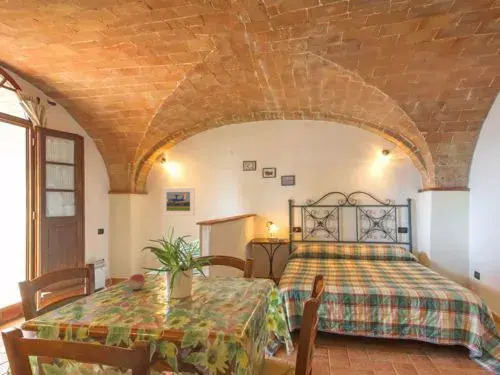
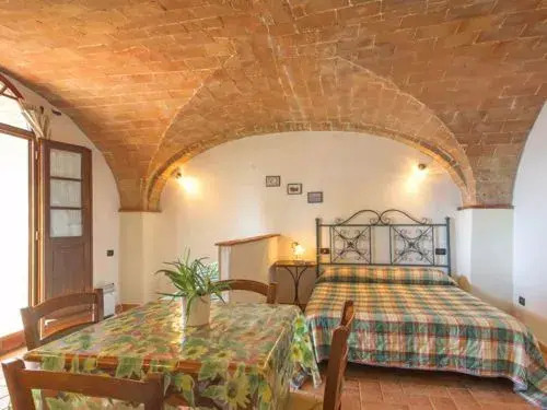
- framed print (178, 201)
- fruit (136, 281)
